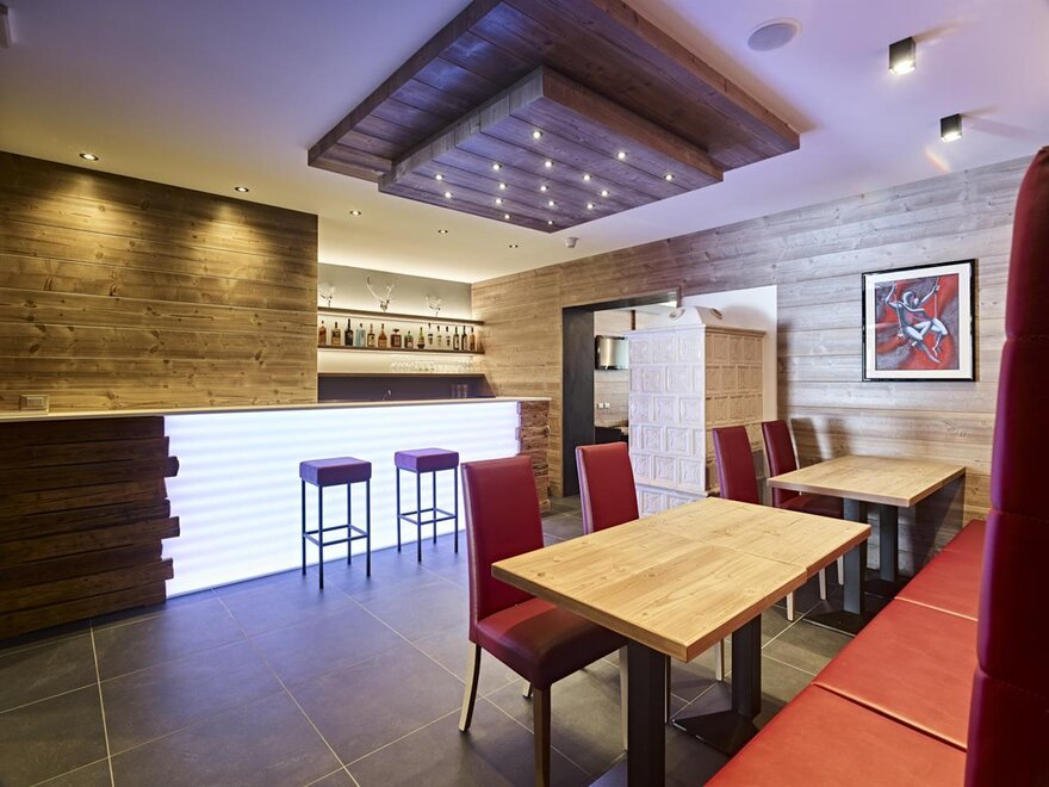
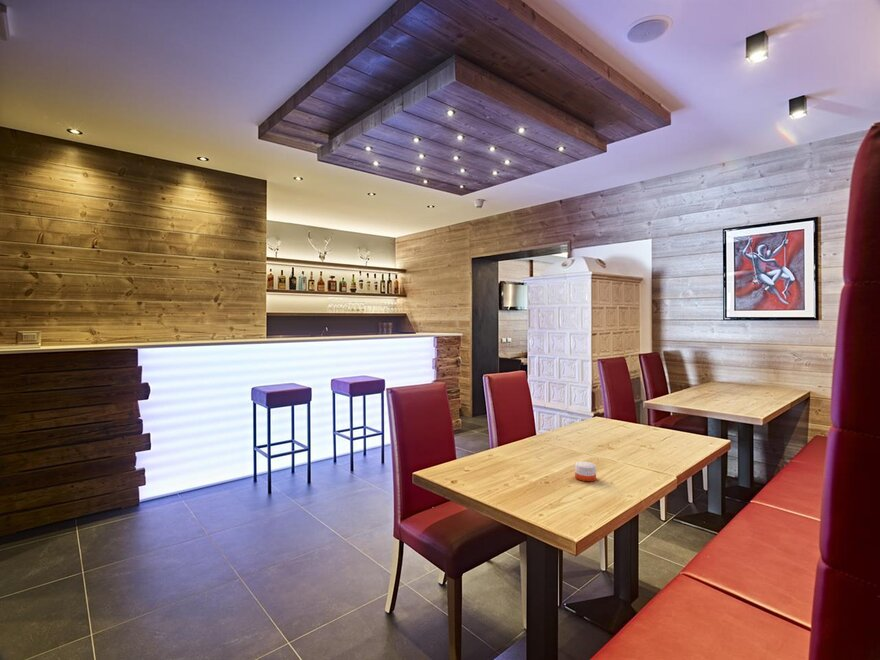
+ candle (585, 464)
